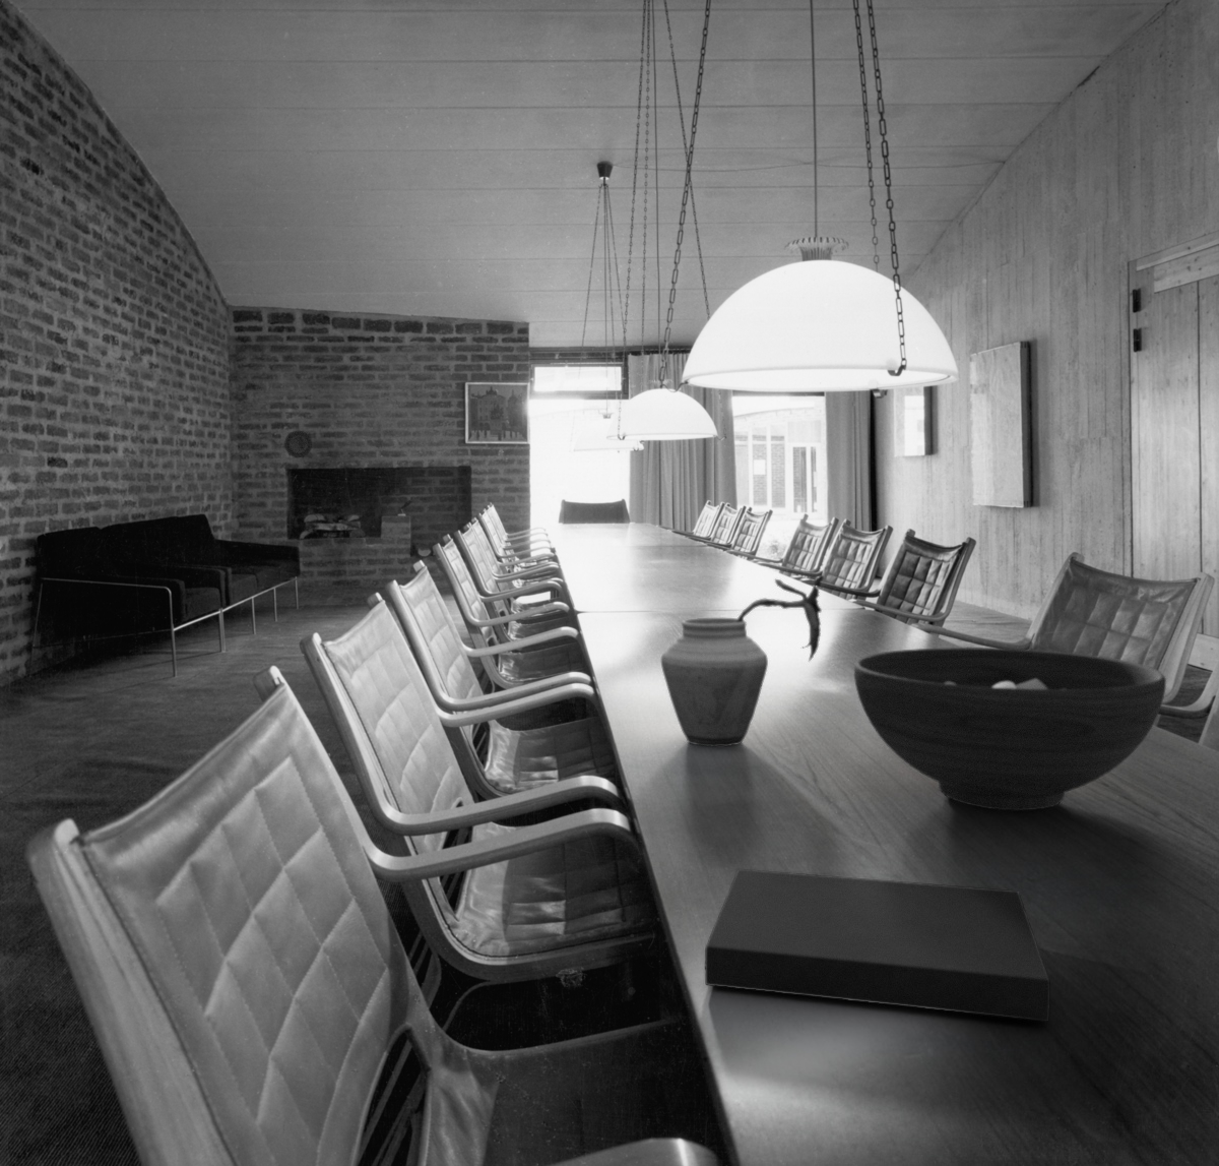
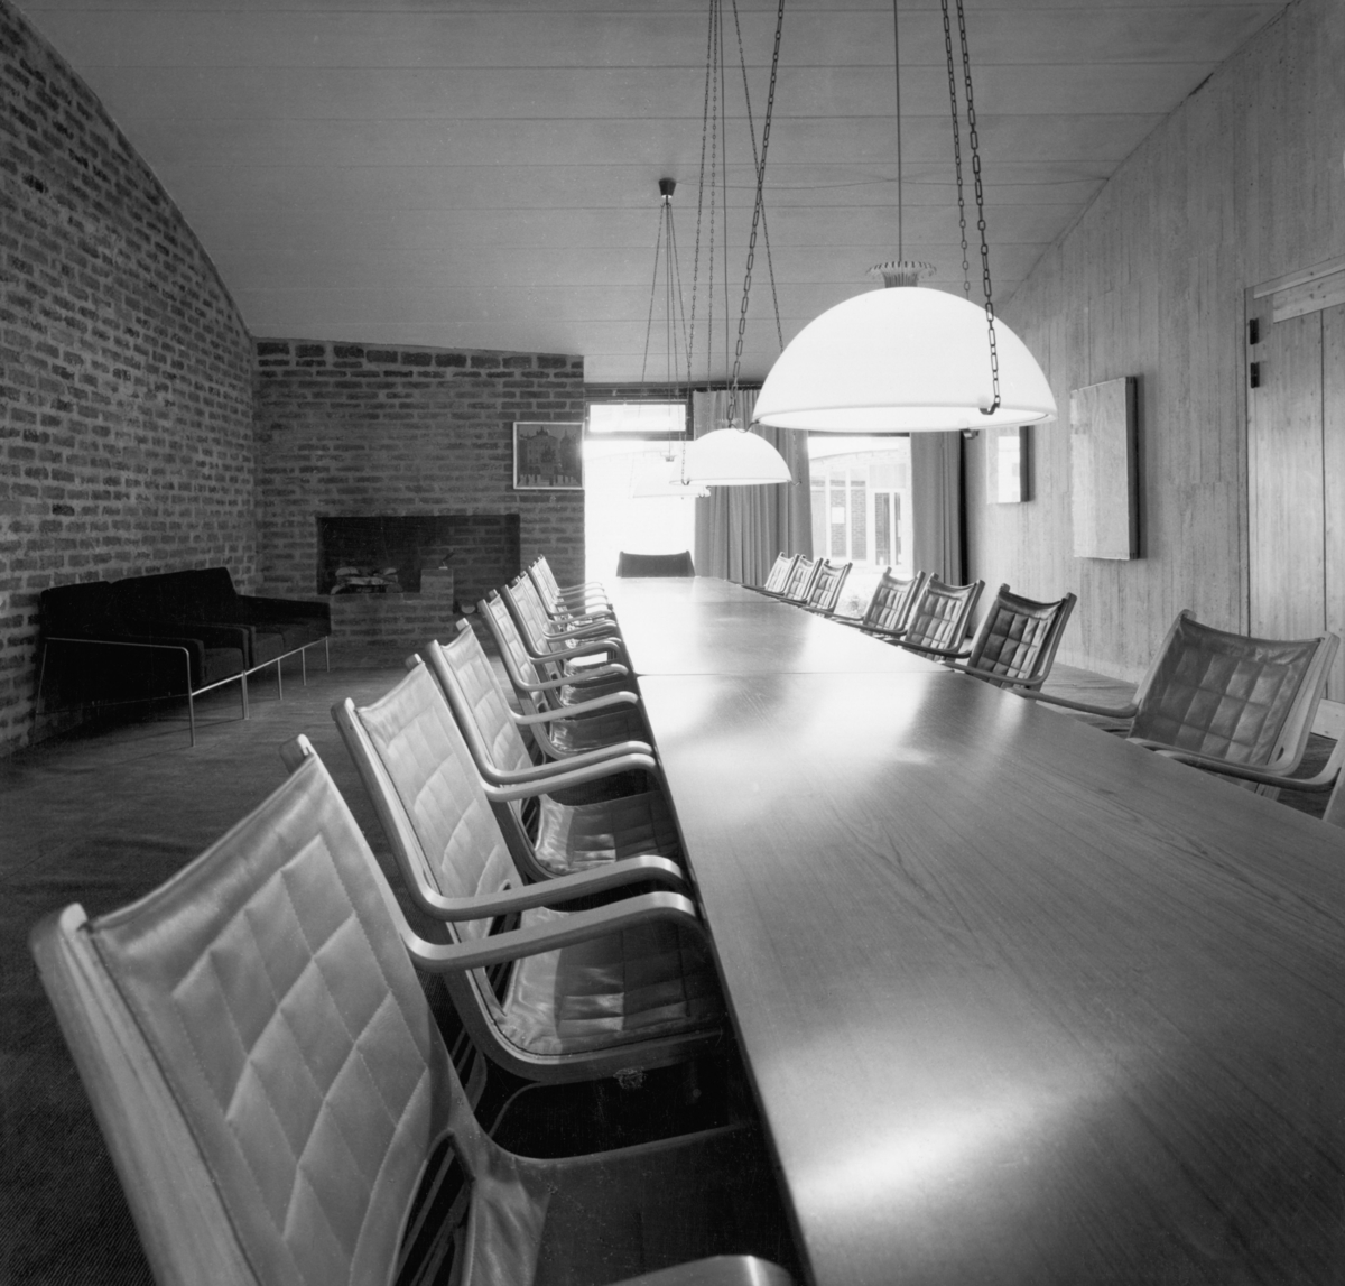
- notebook (872, 935)
- vase (742, 656)
- decorative plate (297, 444)
- fruit bowl (1000, 732)
